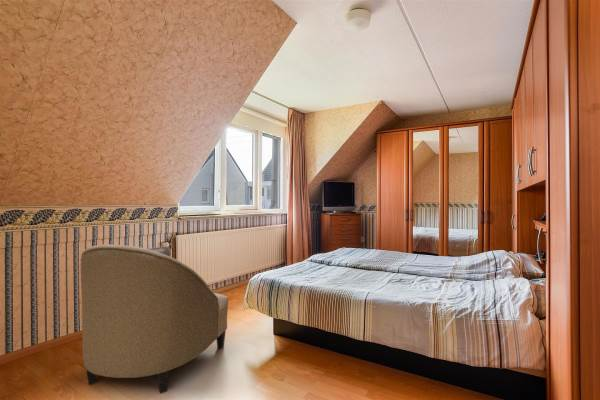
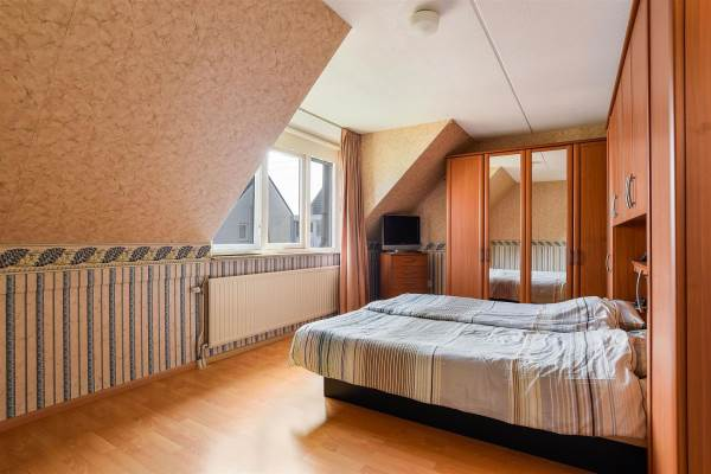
- armchair (153, 301)
